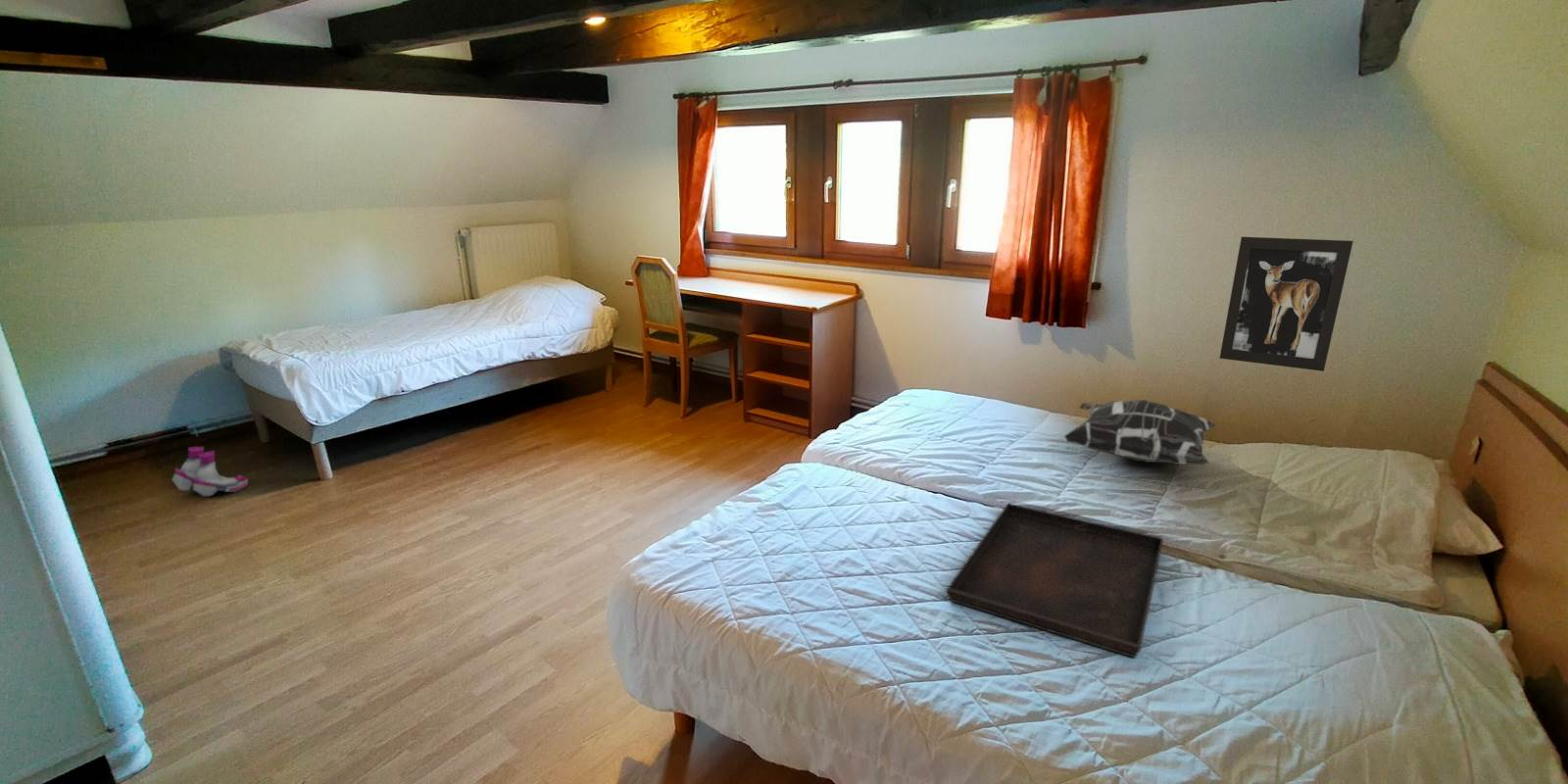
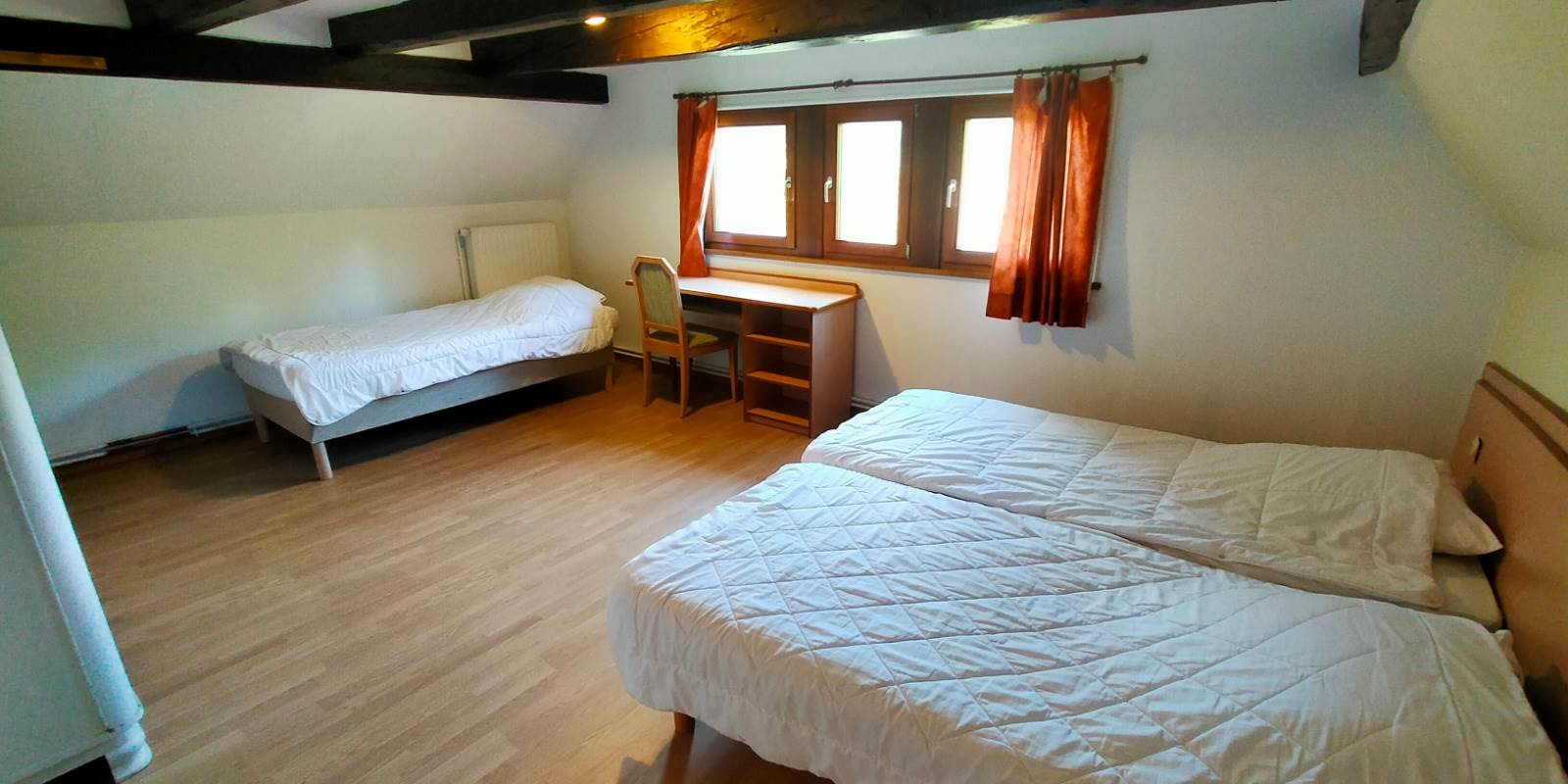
- serving tray (1060, 567)
- wall art (1282, 303)
- boots (208, 468)
- decorative pillow (1138, 428)
